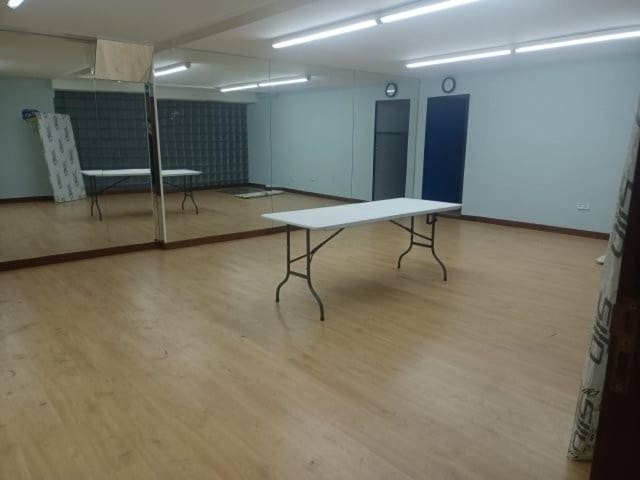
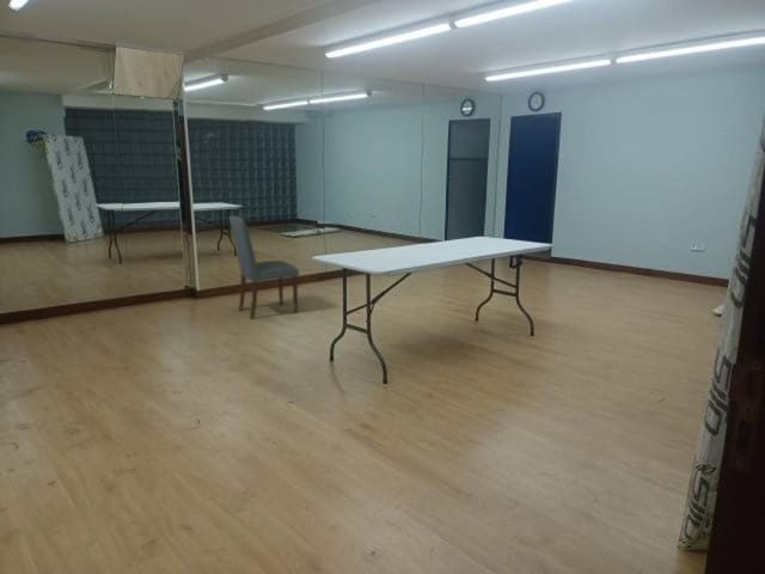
+ dining chair (264, 264)
